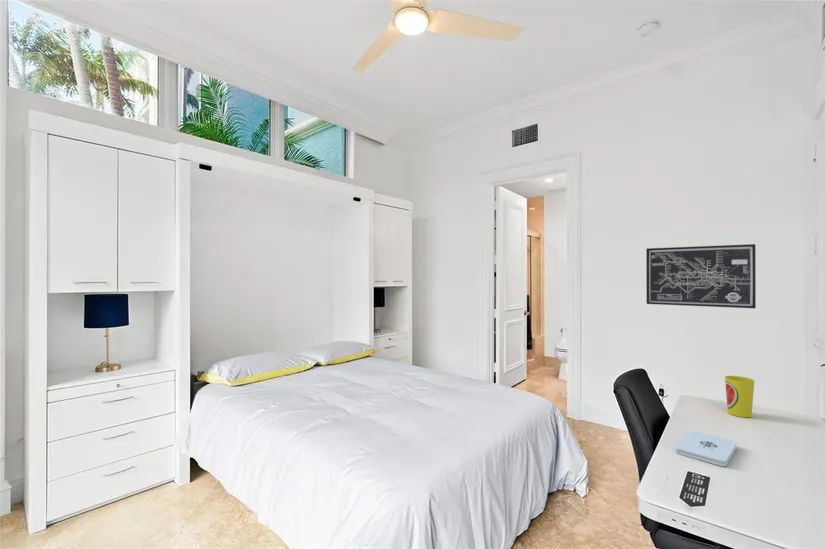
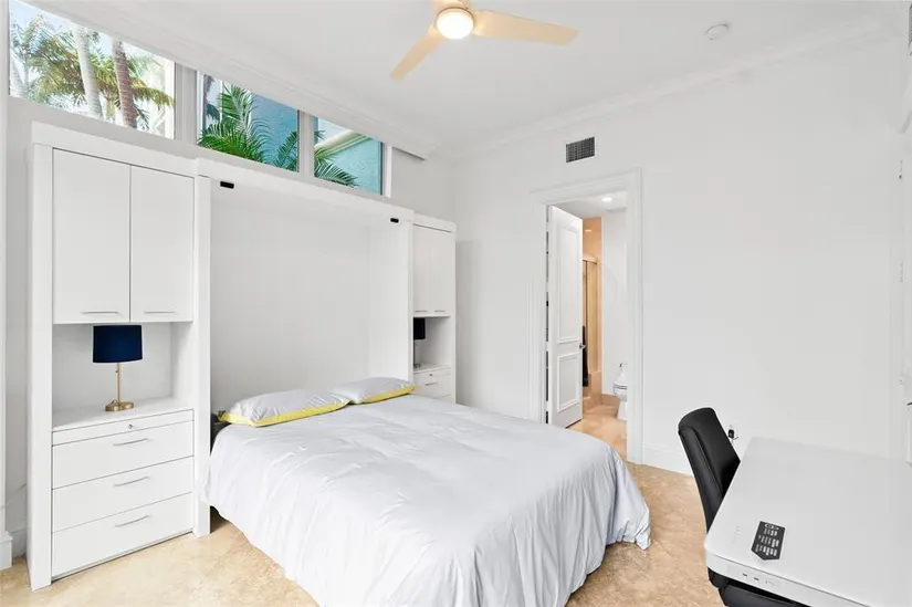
- cup (739, 396)
- wall art (697, 276)
- notepad (707, 447)
